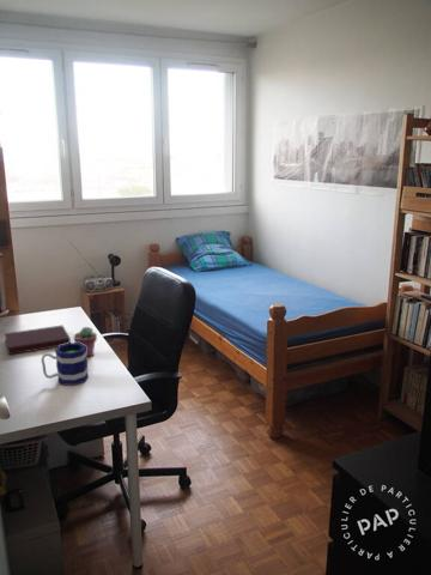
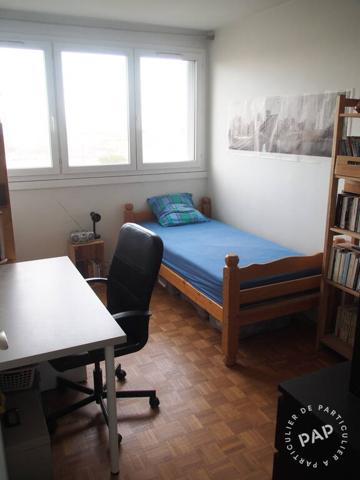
- potted succulent (85, 340)
- mug (65, 364)
- notebook (37, 339)
